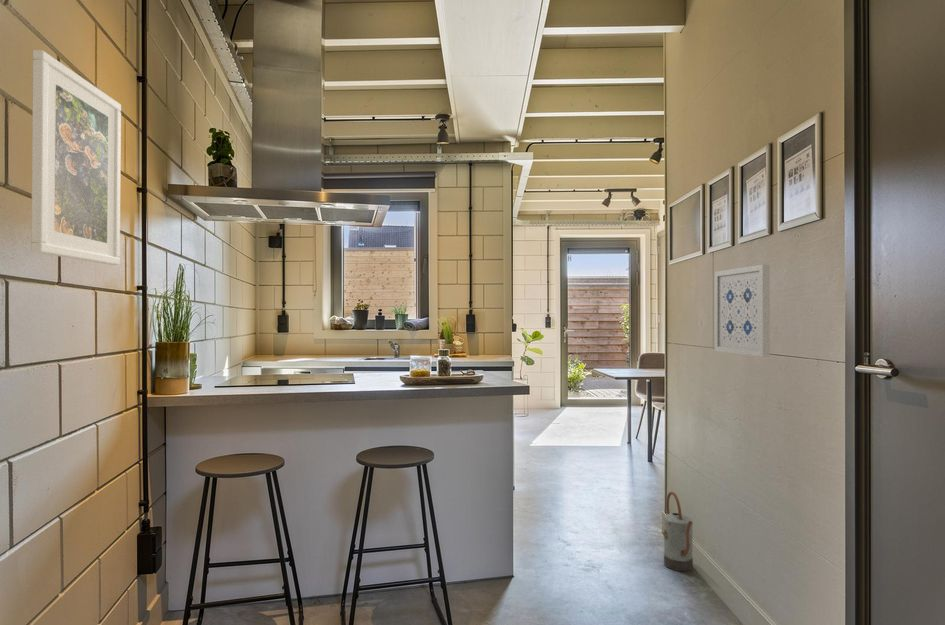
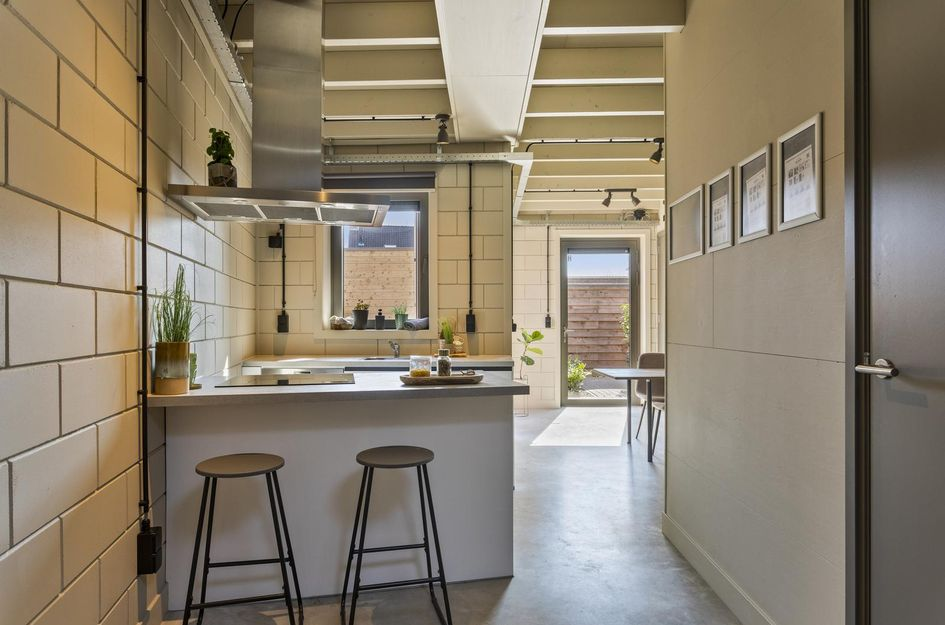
- watering can (678, 530)
- wall art (740, 311)
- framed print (81, 169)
